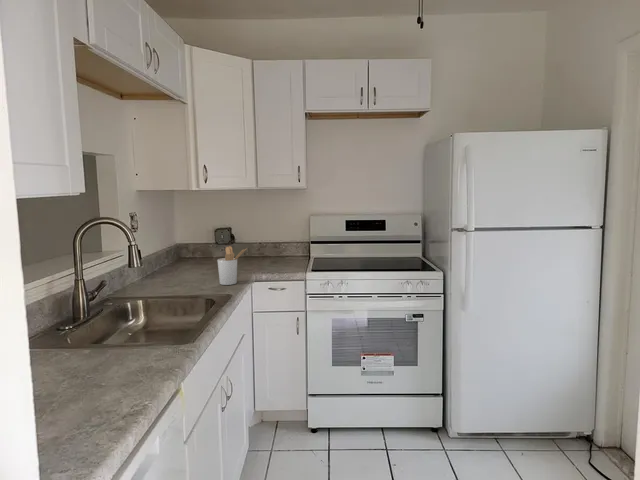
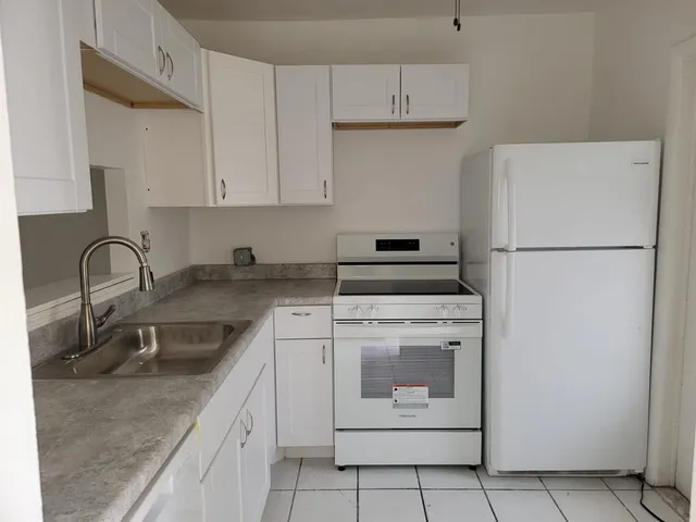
- utensil holder (232, 265)
